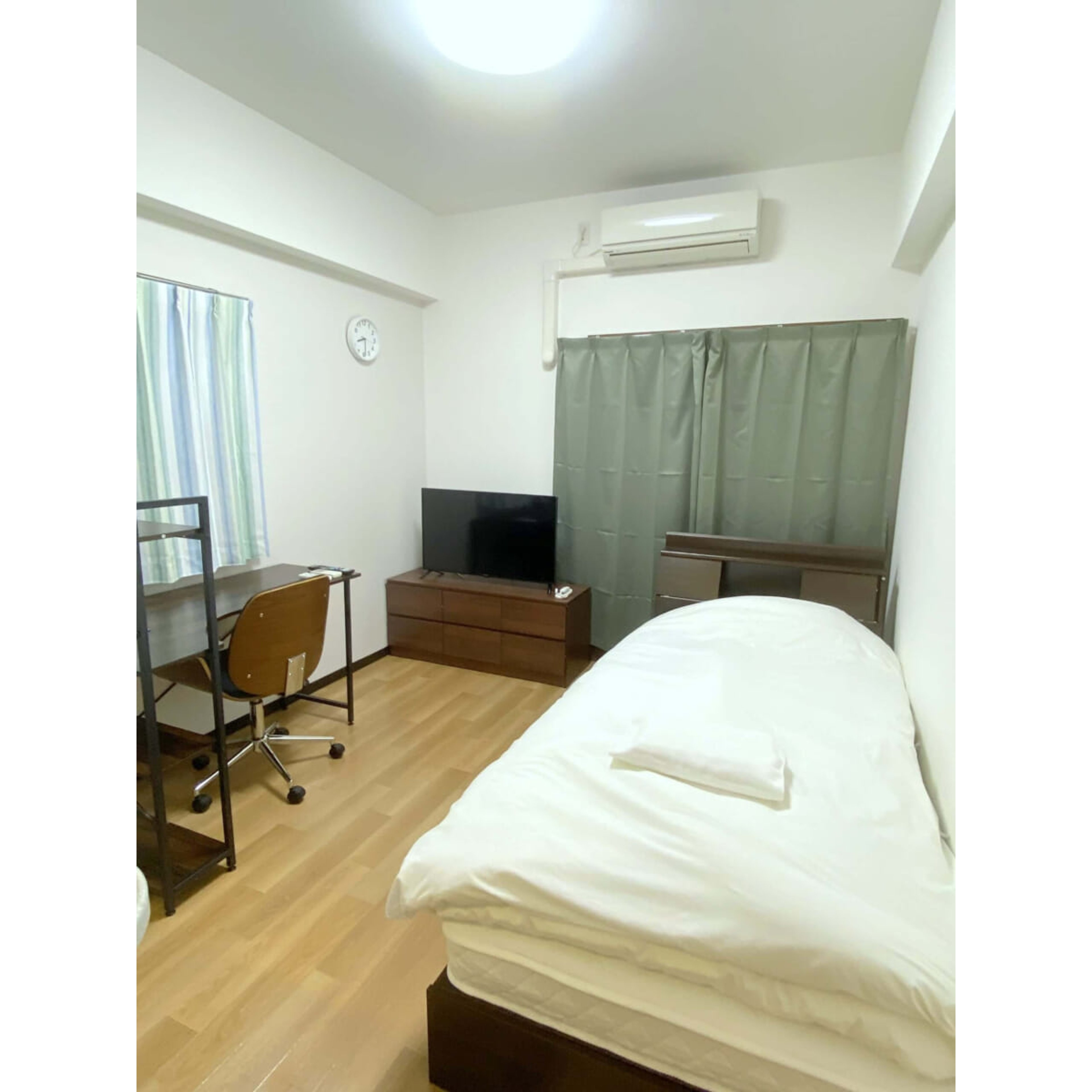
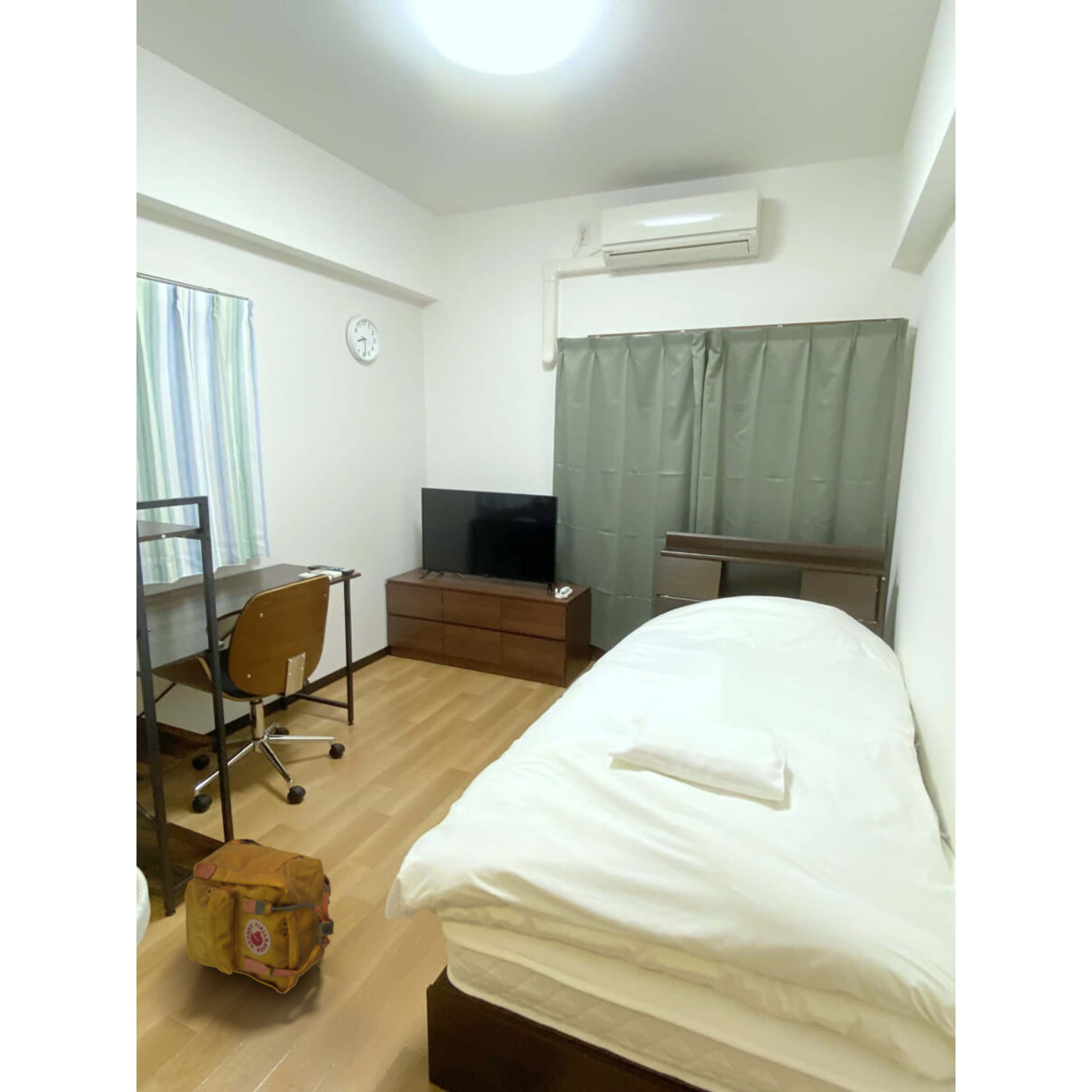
+ backpack (270, 910)
